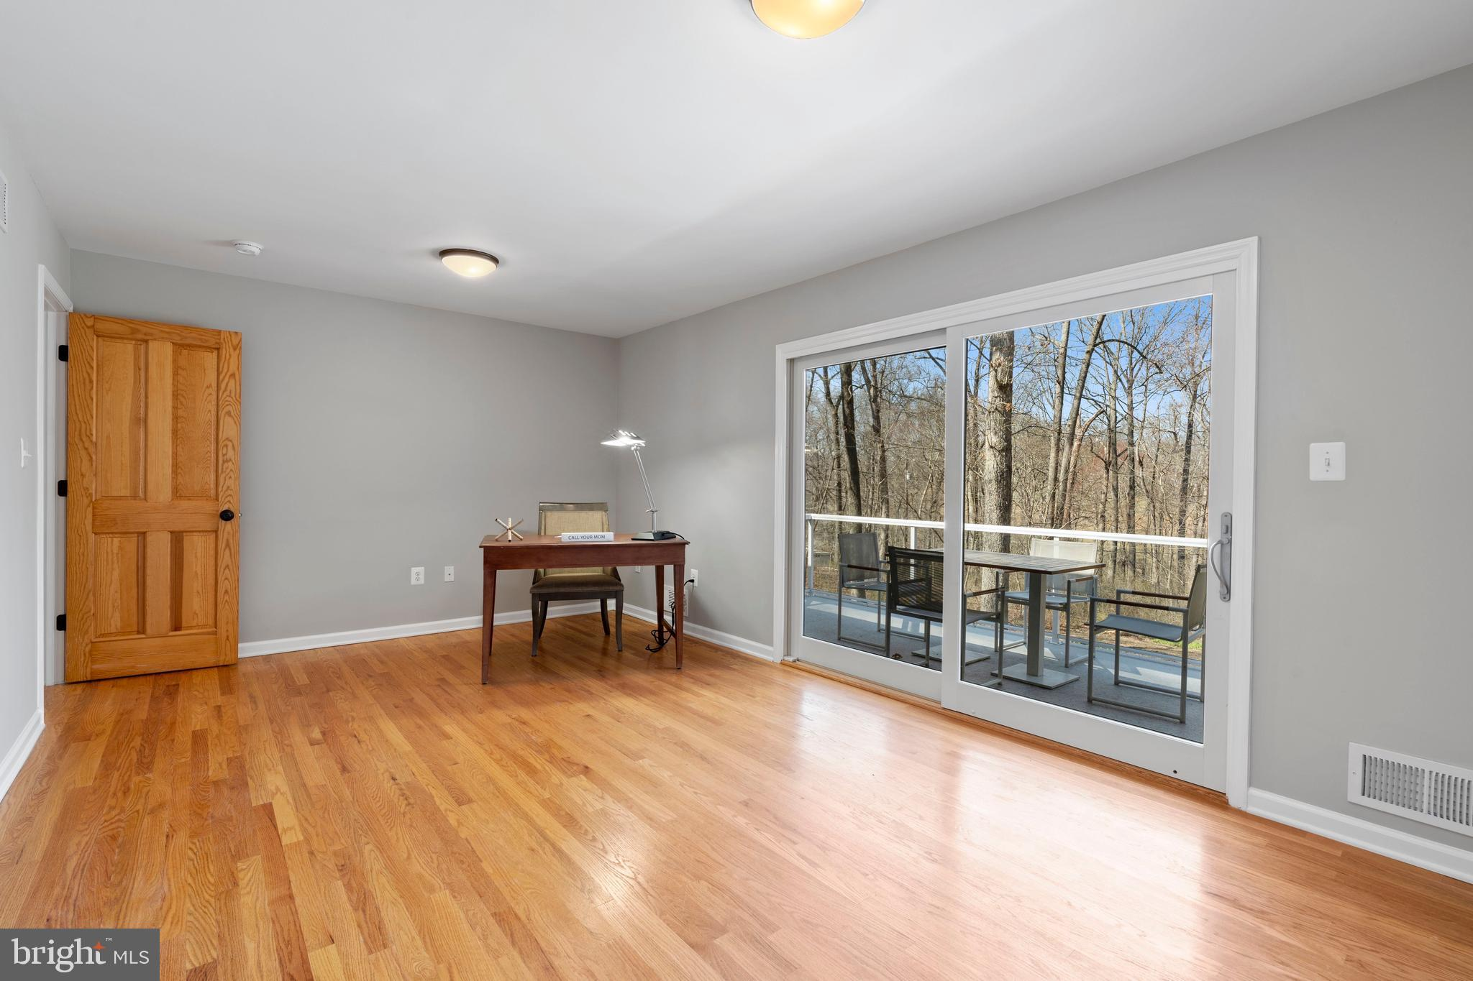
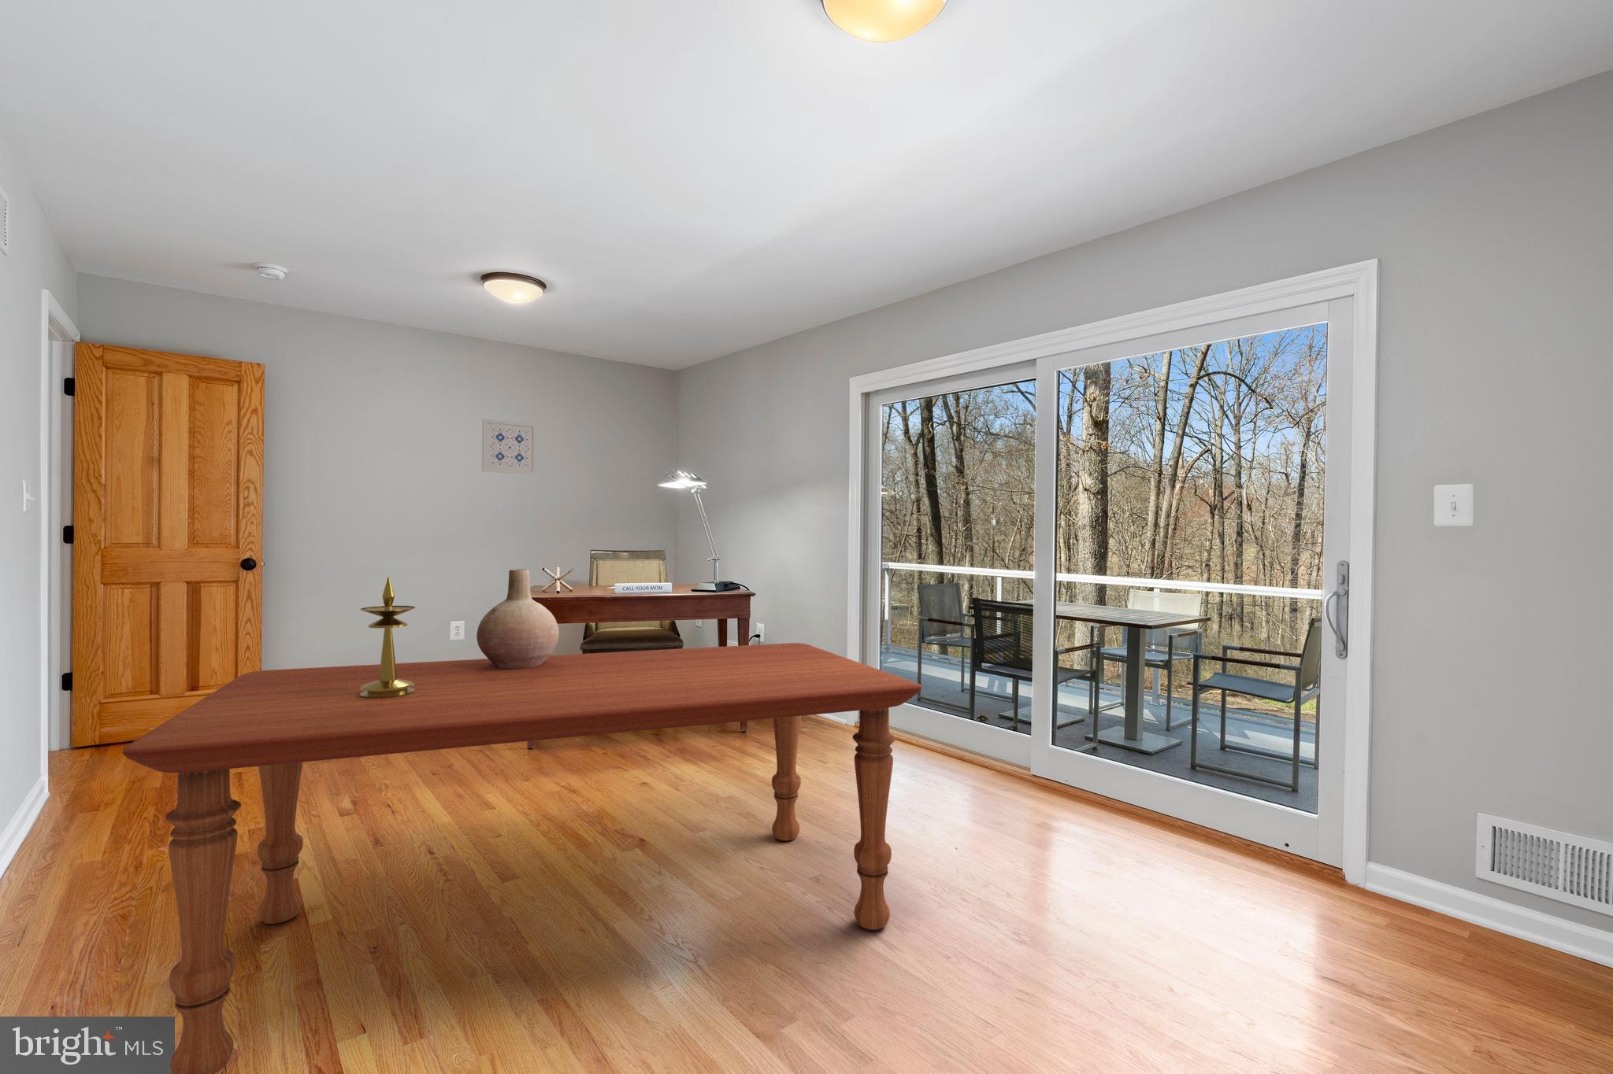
+ wall art (510, 447)
+ dining table (574, 736)
+ vase (518, 616)
+ candlestick (387, 634)
